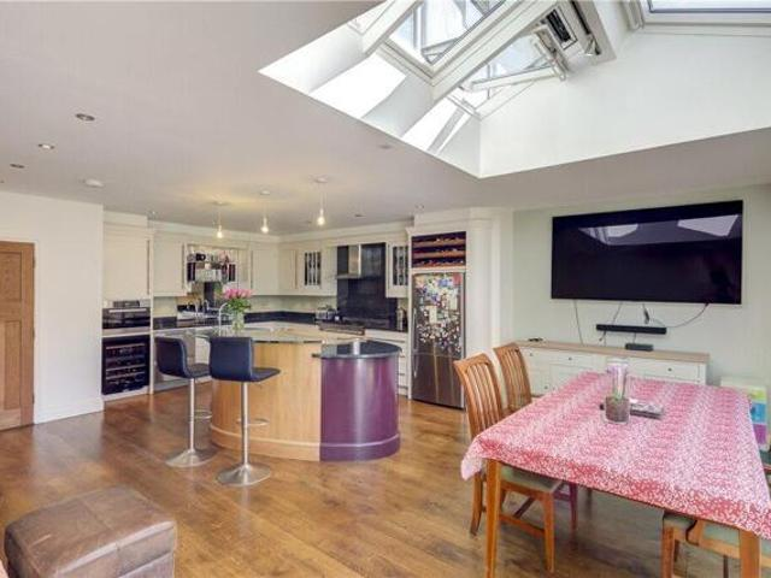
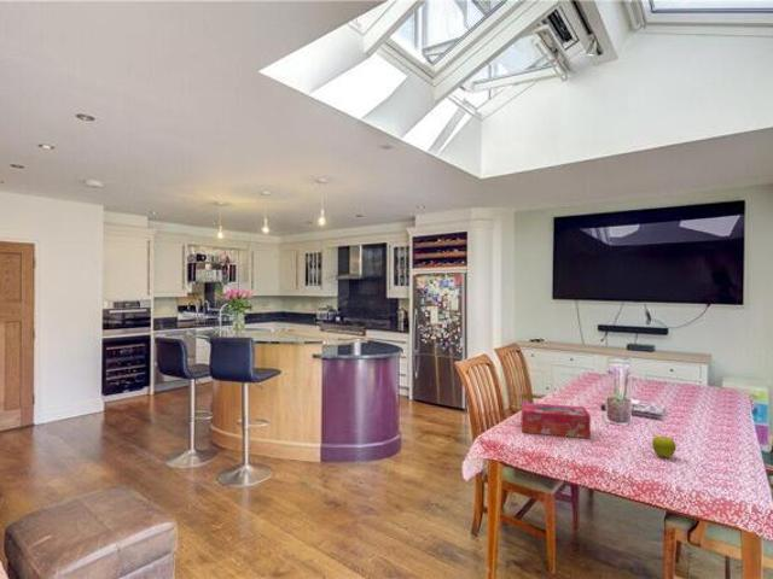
+ tissue box (553, 419)
+ fruit (663, 445)
